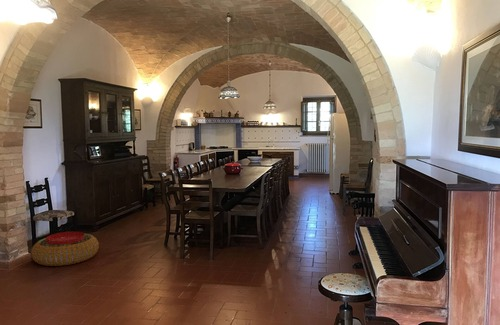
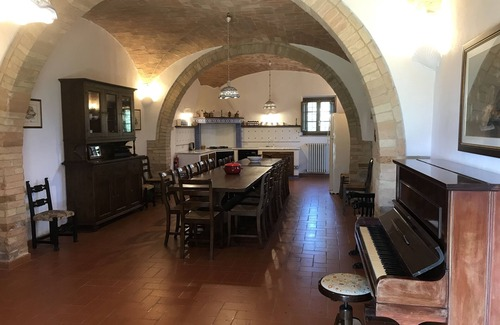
- pouf (66, 246)
